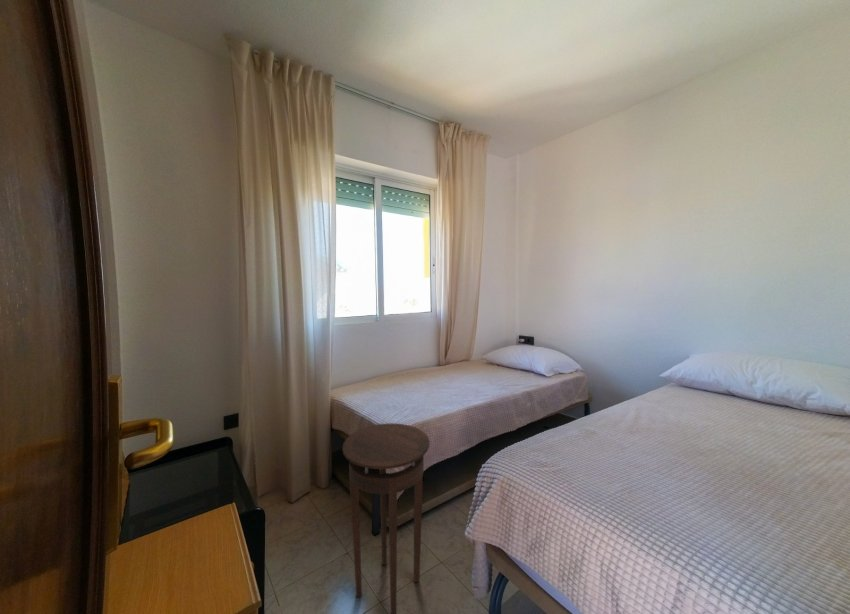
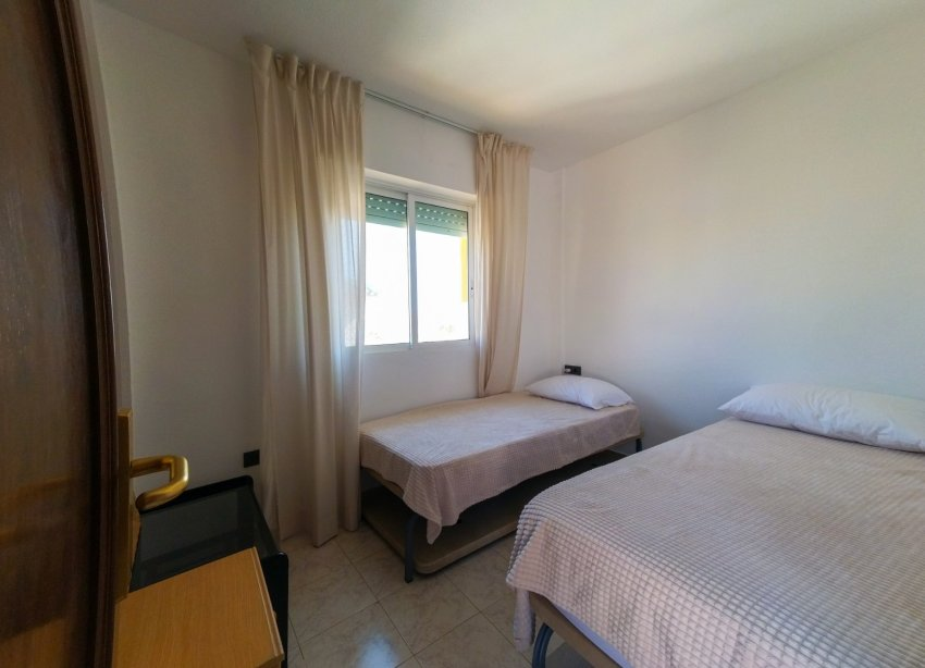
- stool (389, 516)
